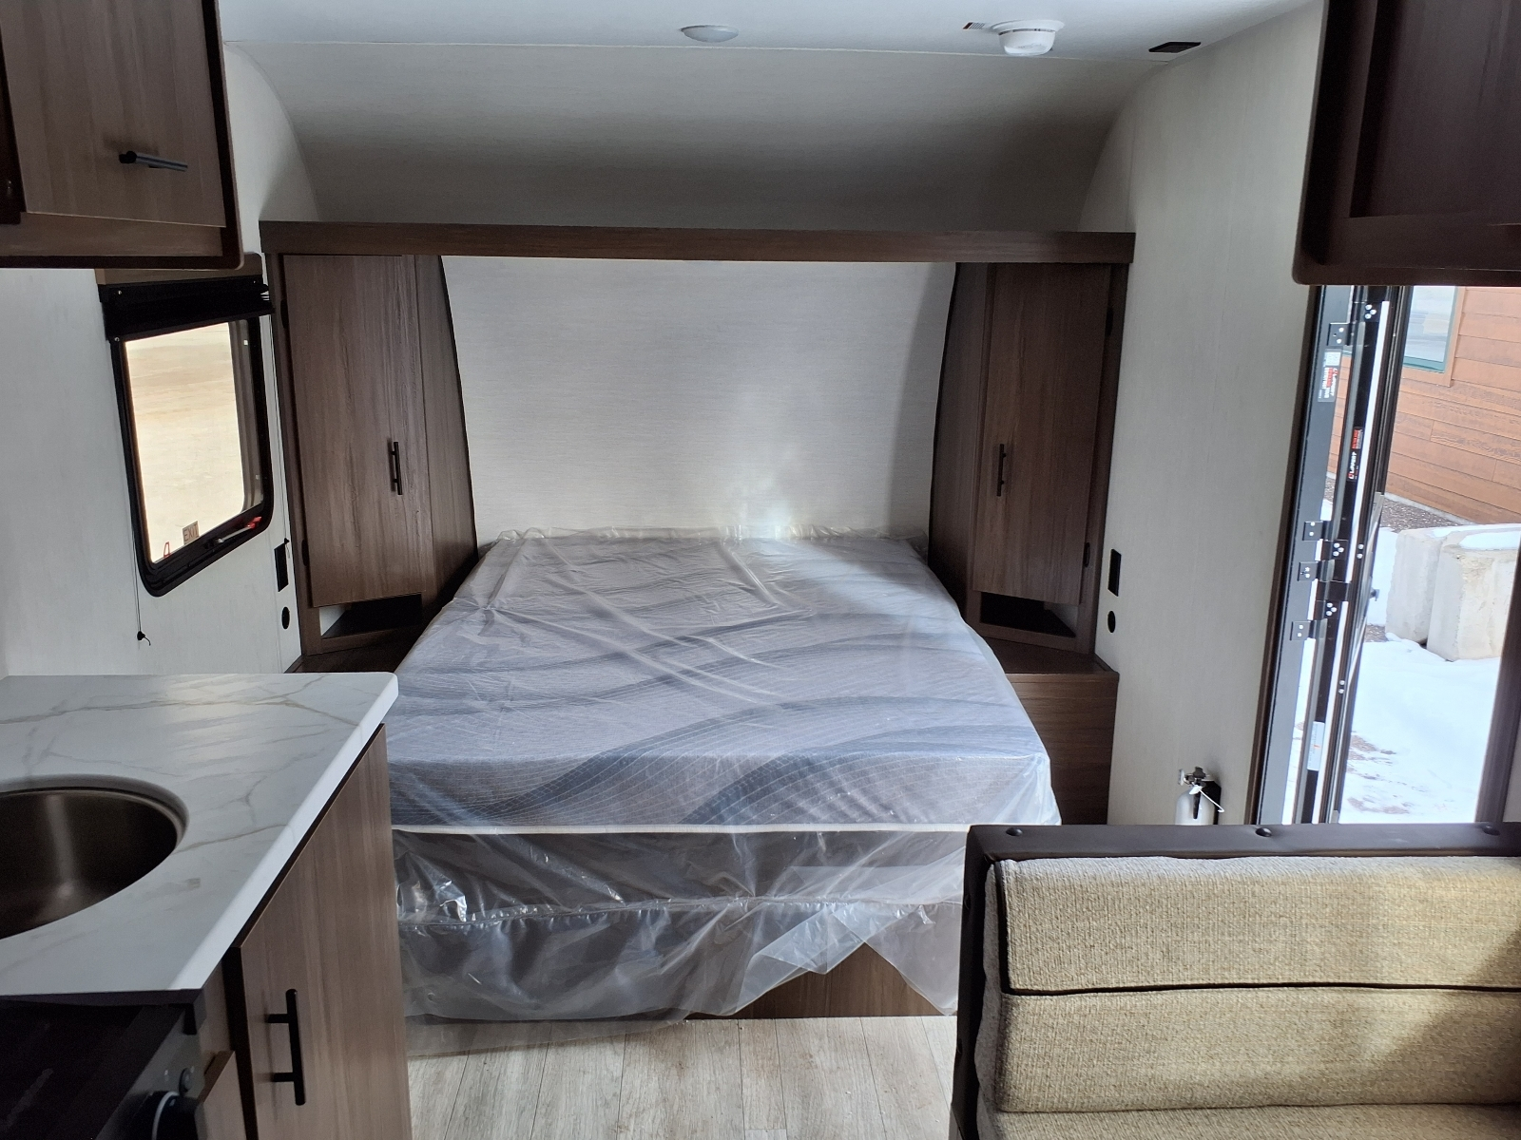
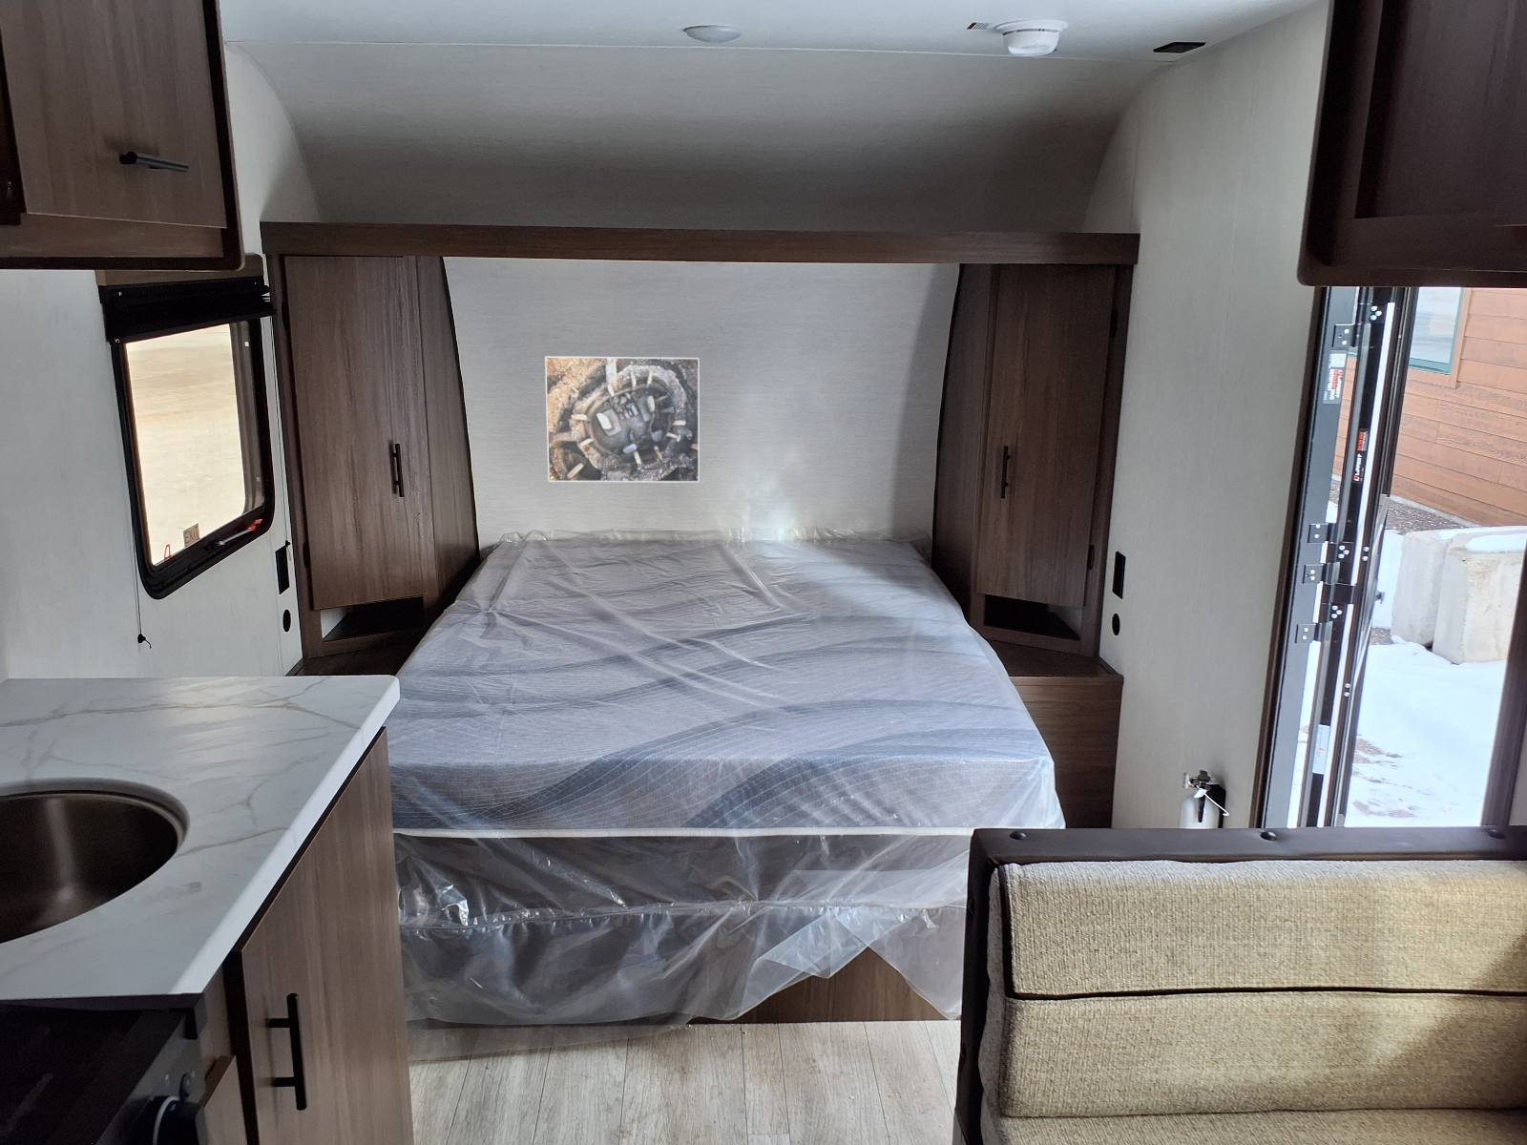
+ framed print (623, 420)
